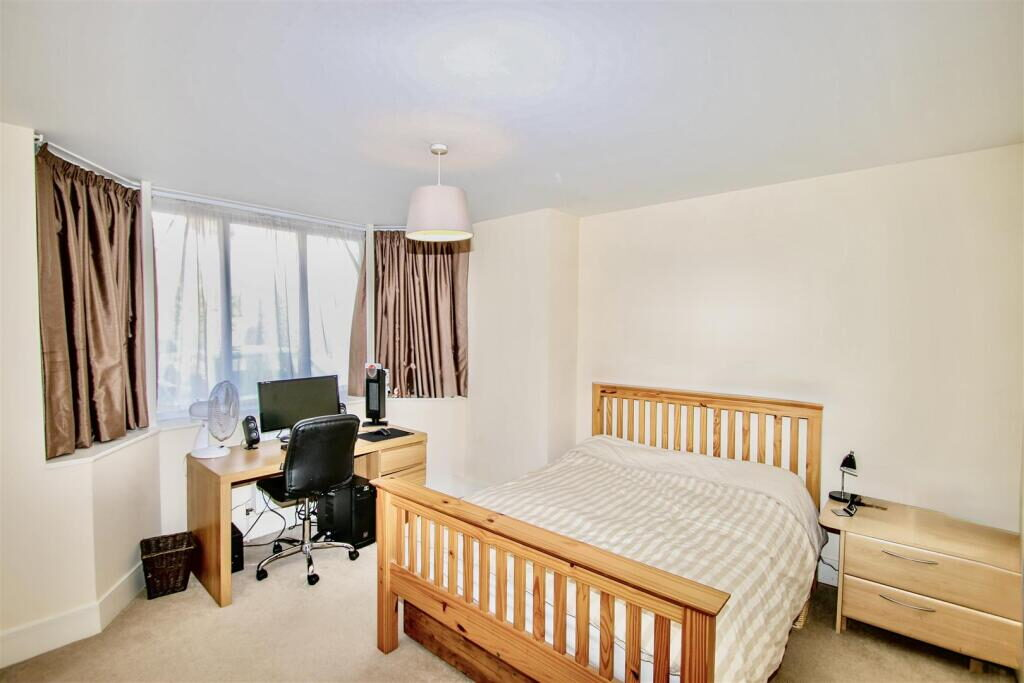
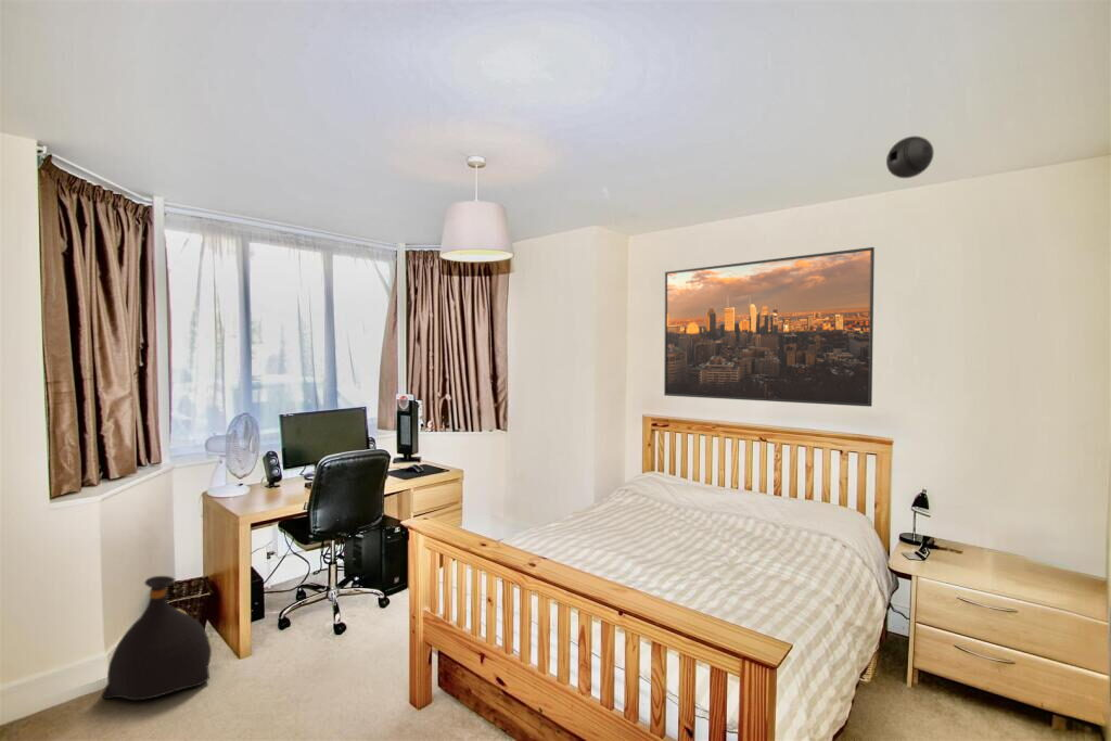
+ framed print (755, 331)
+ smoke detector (909, 157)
+ bag (159, 630)
